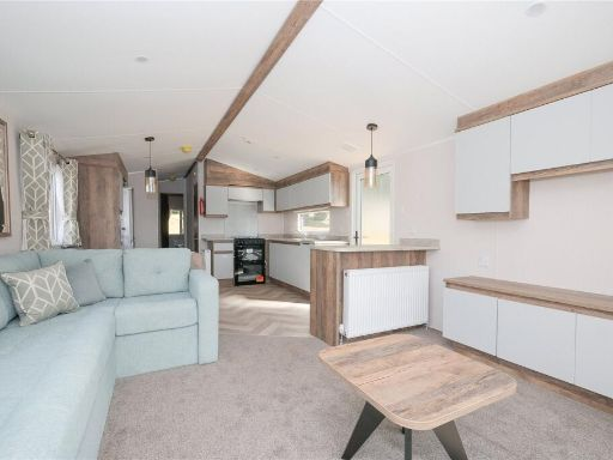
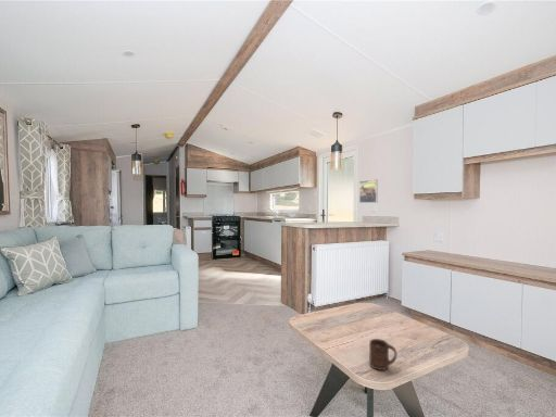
+ cup (381, 354)
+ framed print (368, 191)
